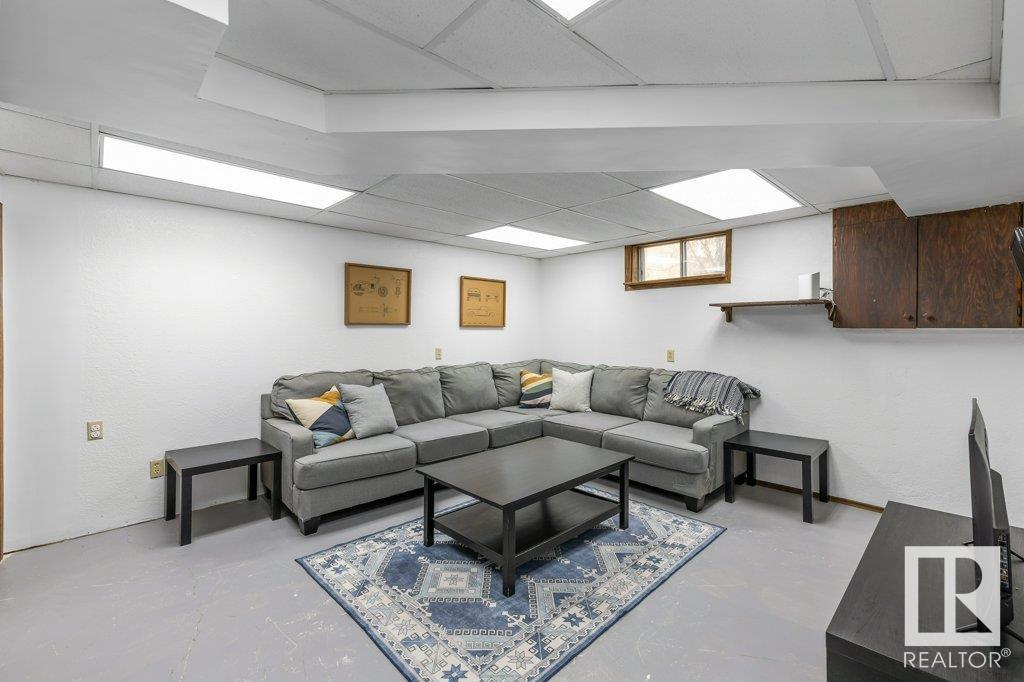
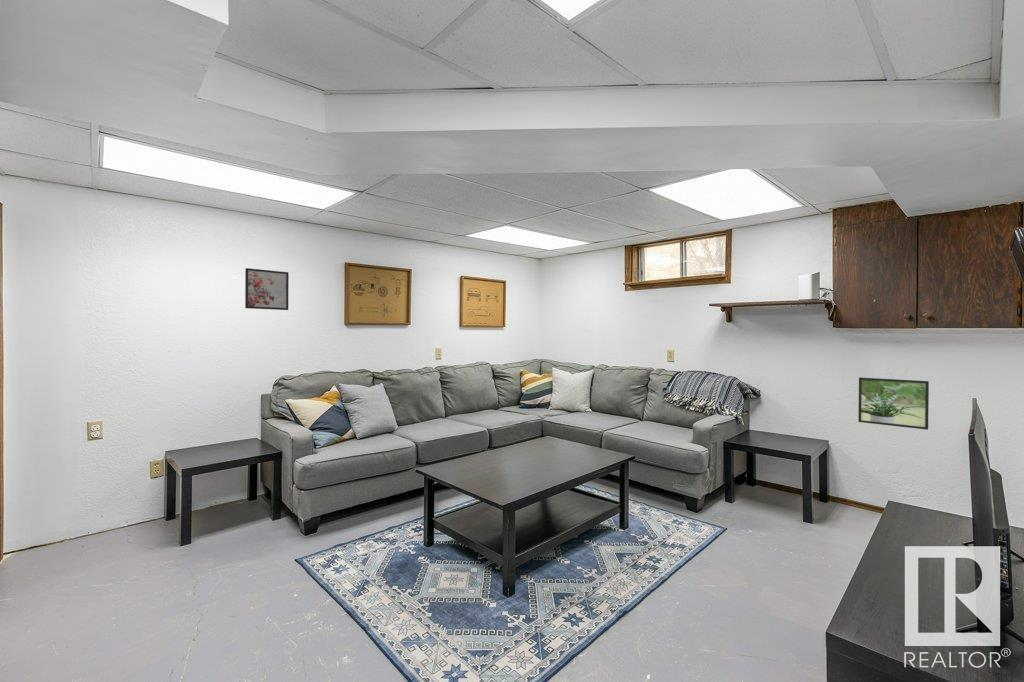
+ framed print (267, 289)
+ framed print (892, 402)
